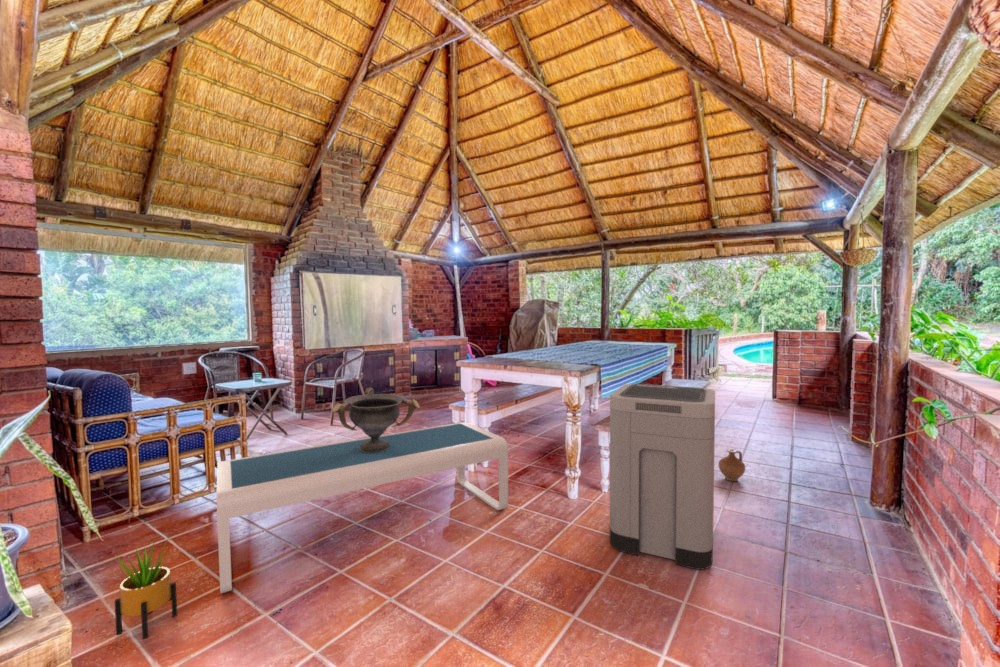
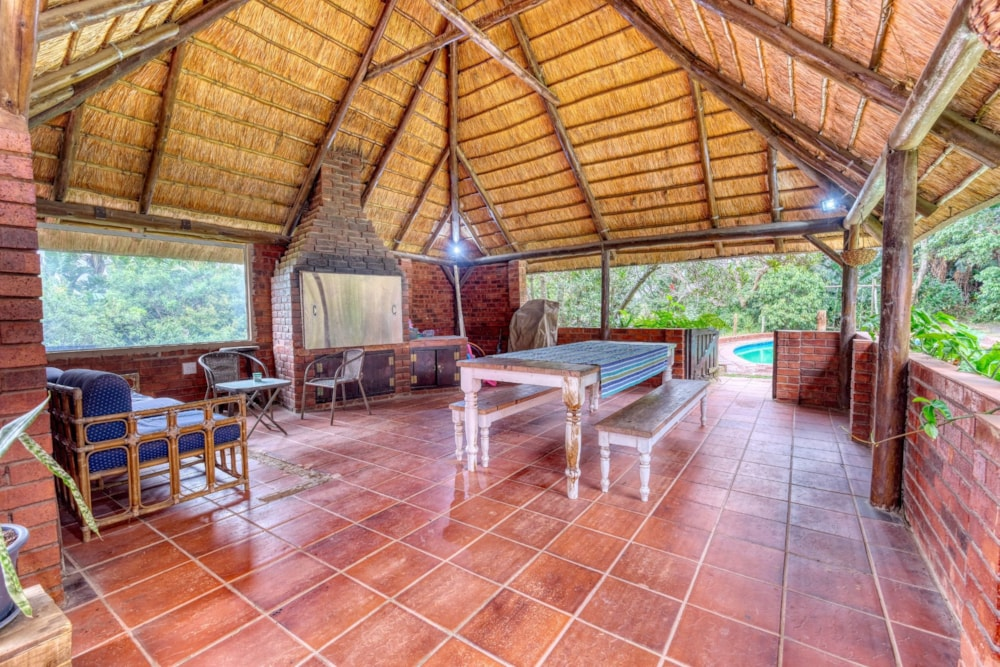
- trash can (663, 465)
- potted plant (145, 584)
- coffee table (371, 486)
- ceramic jug (731, 464)
- decorative bowl (378, 419)
